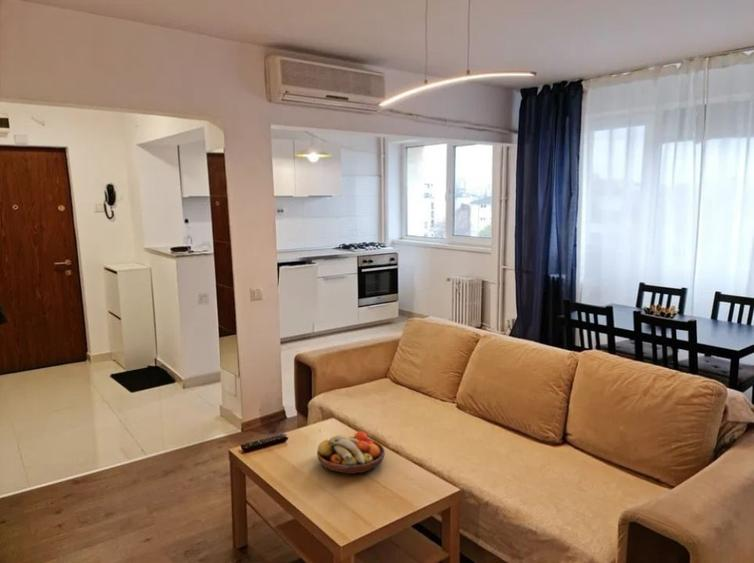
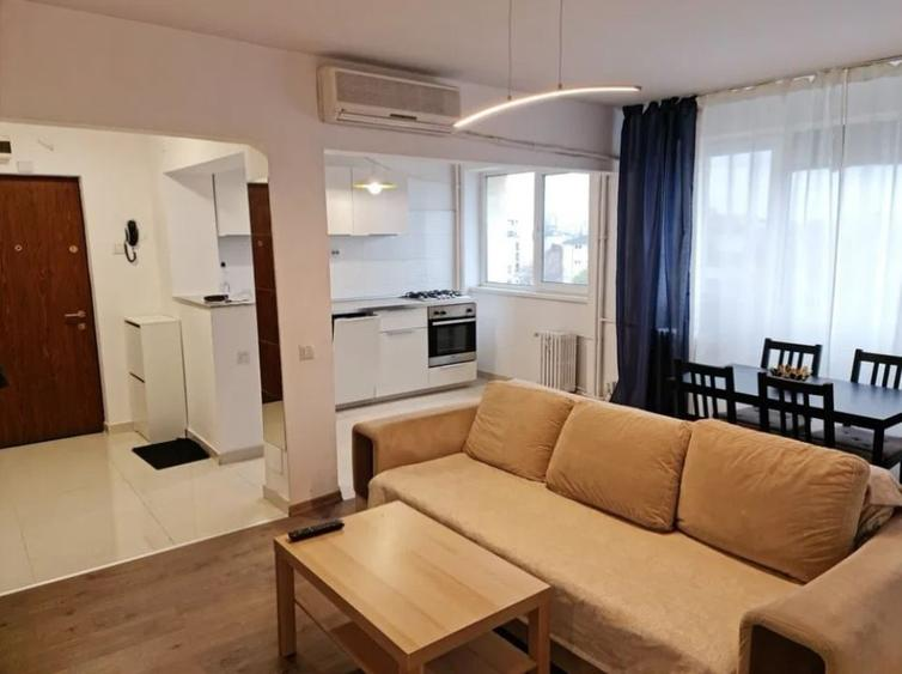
- fruit bowl (351, 448)
